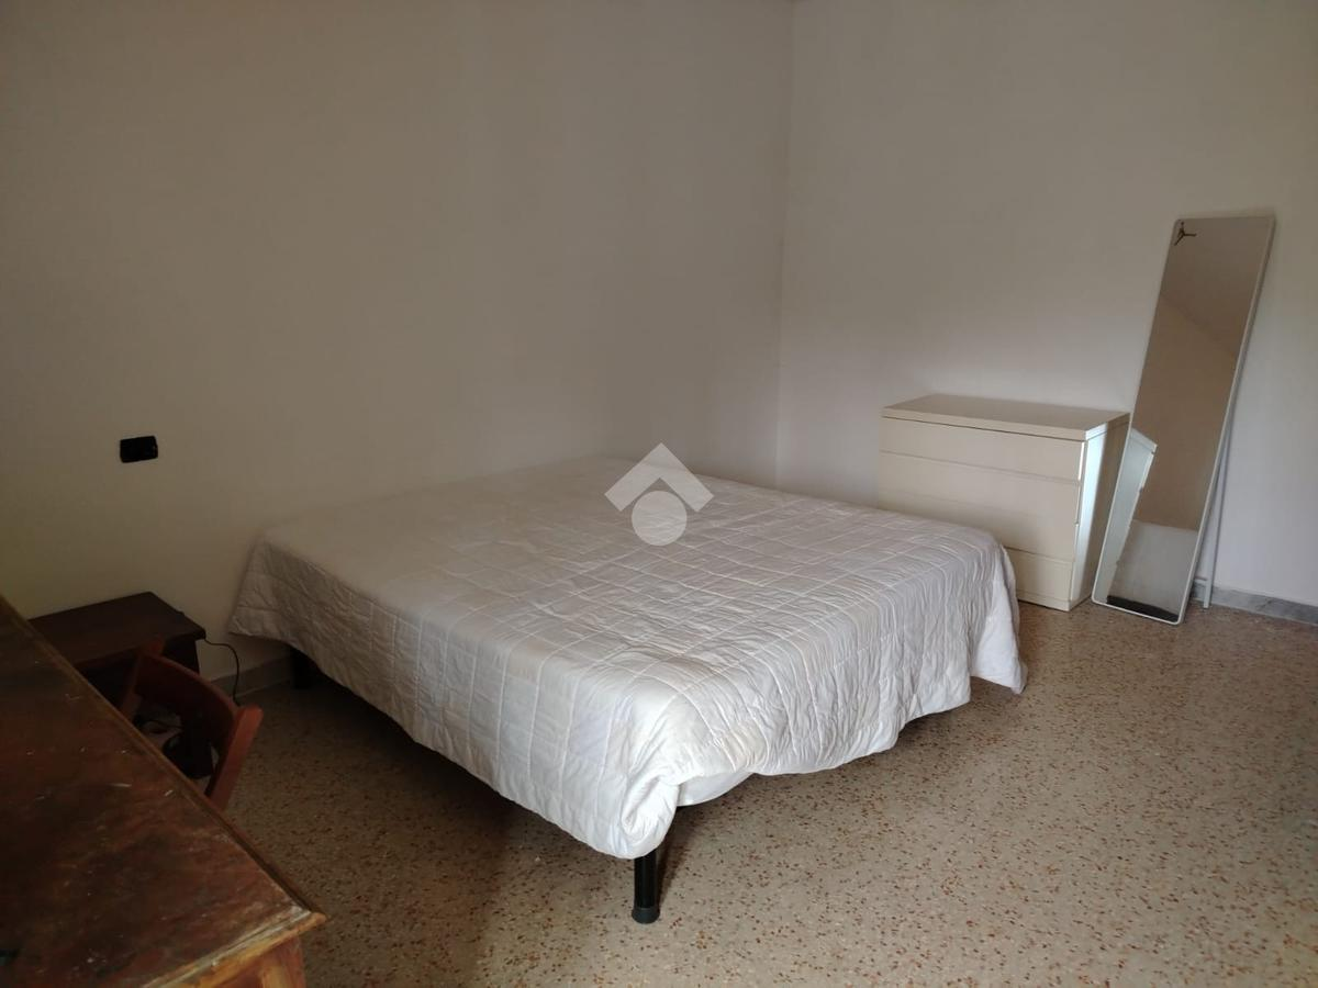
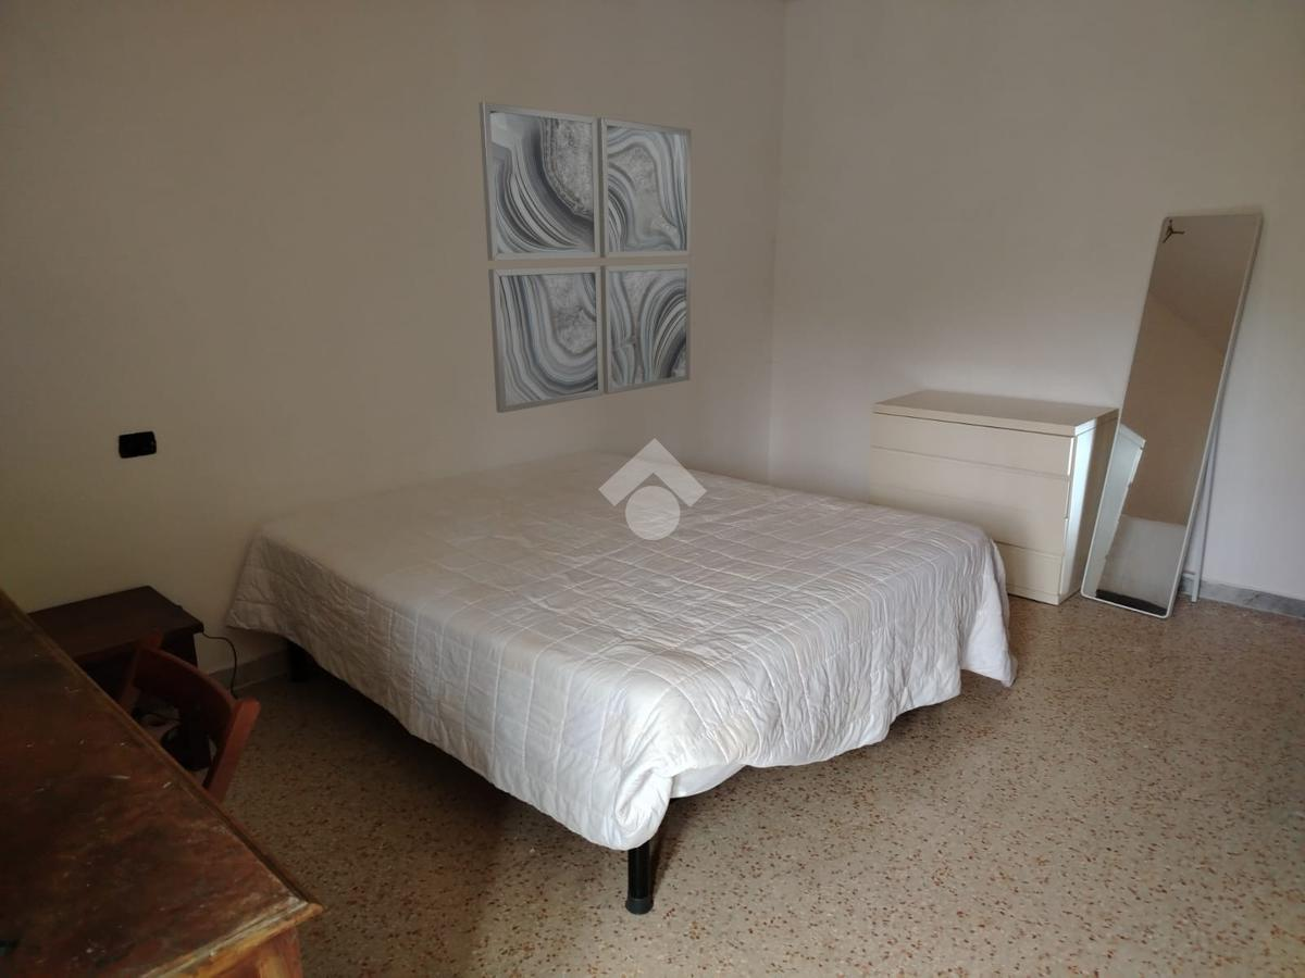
+ wall art (598, 258)
